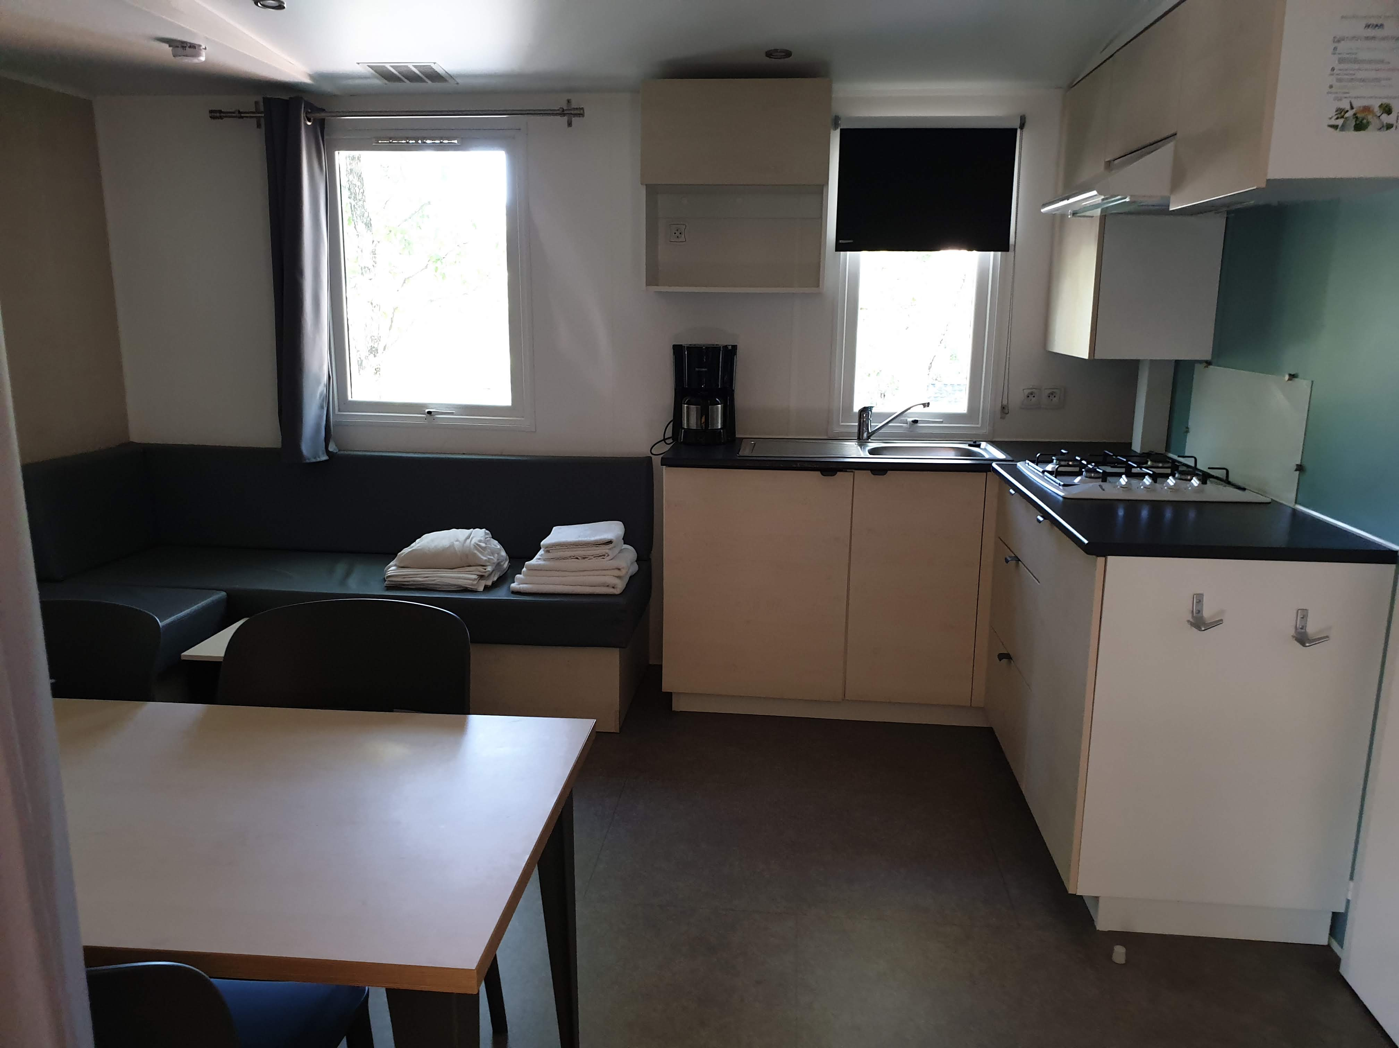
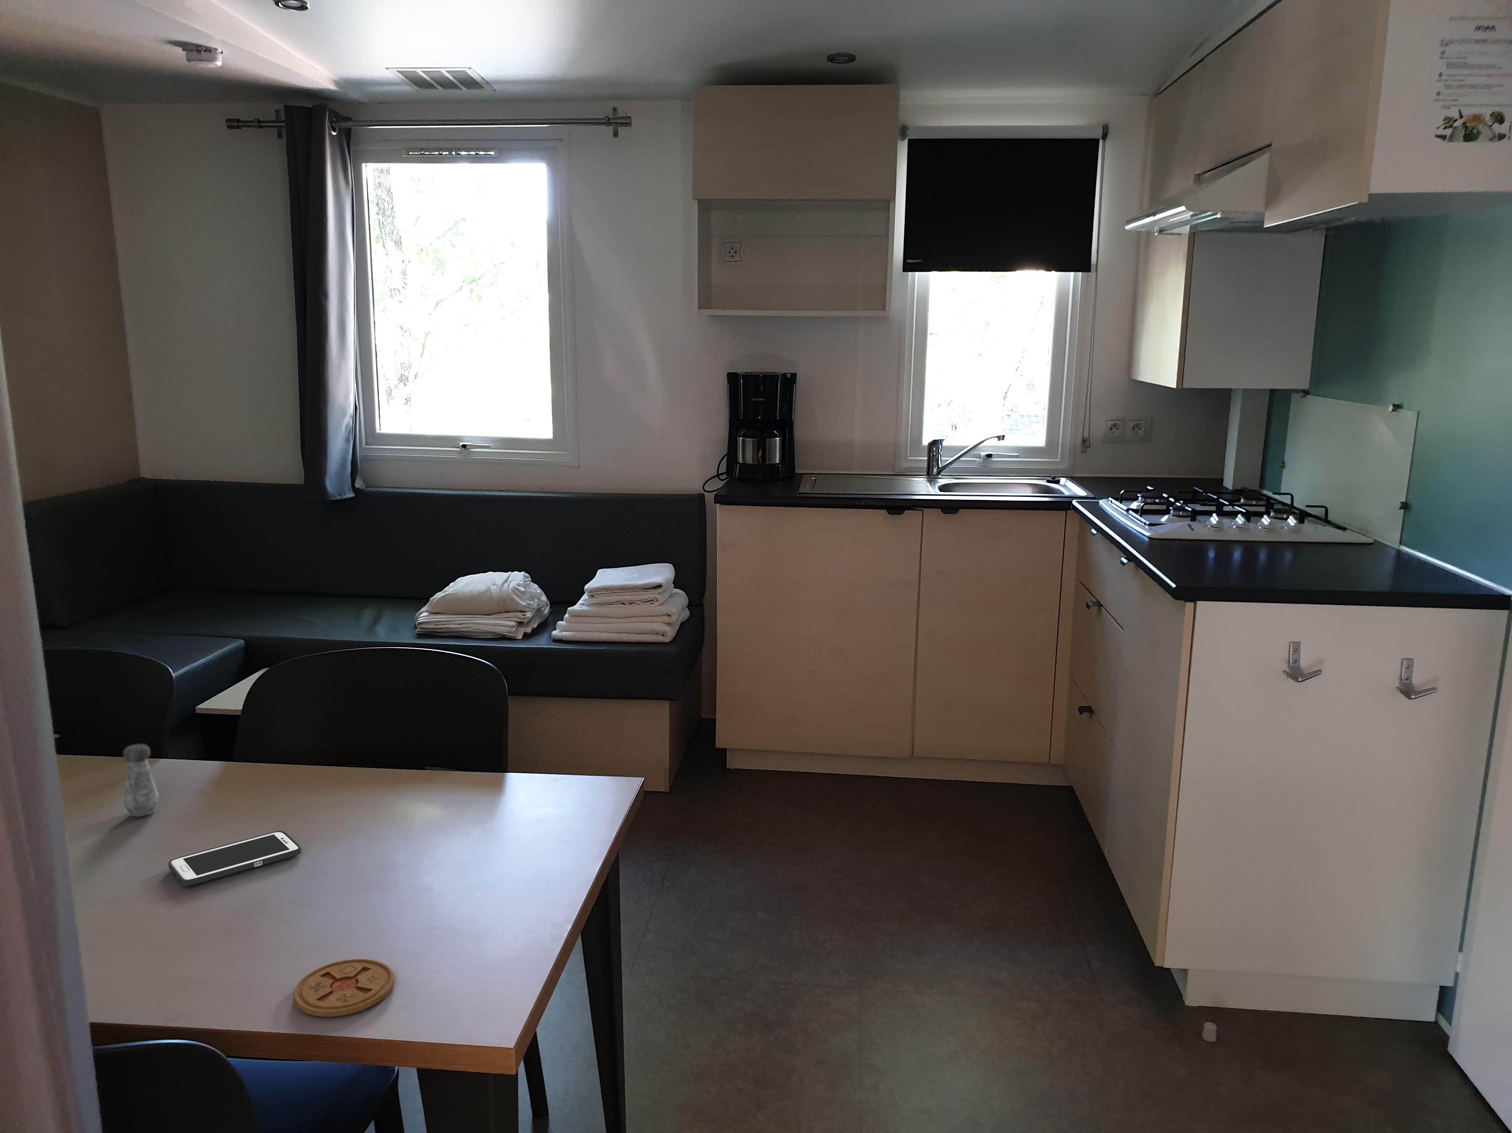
+ coaster (344, 987)
+ cell phone (236, 857)
+ salt shaker (139, 780)
